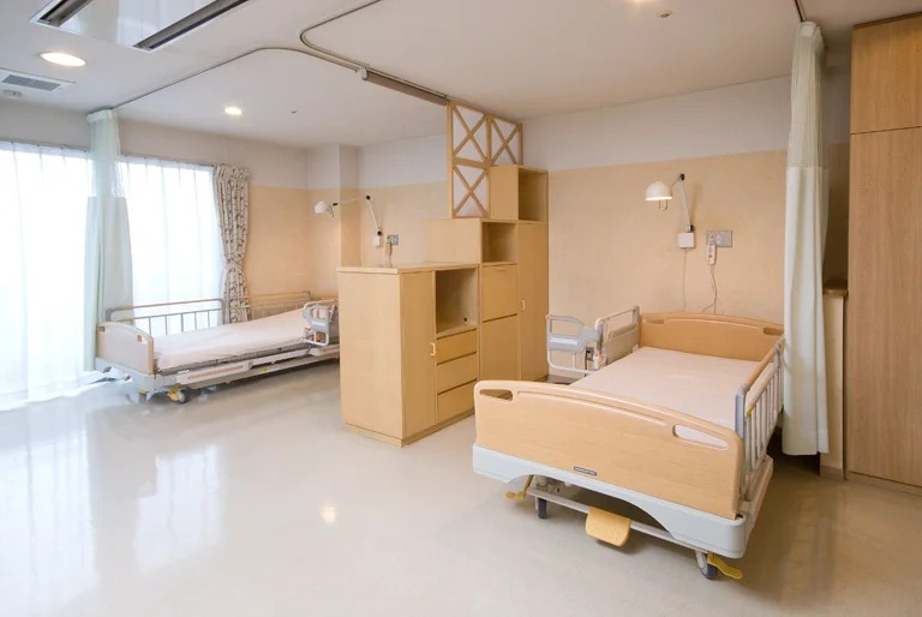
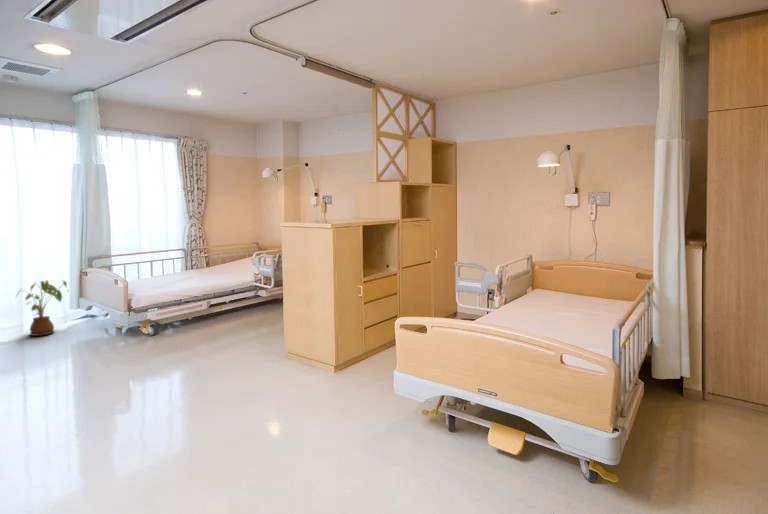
+ house plant (44, 307)
